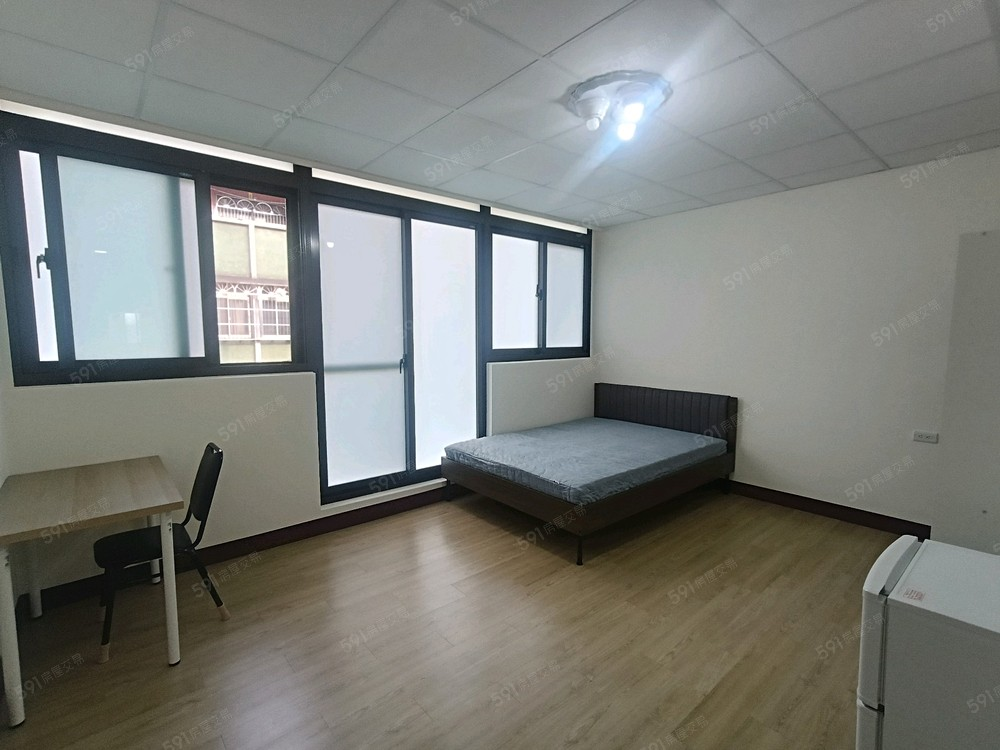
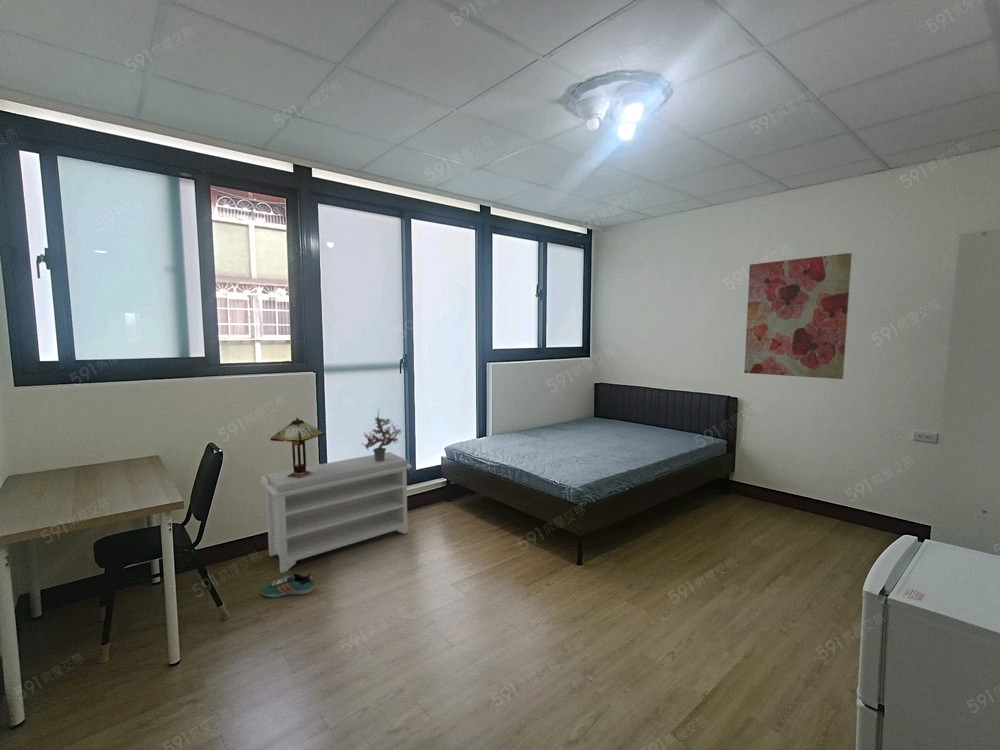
+ bench (341, 504)
+ table lamp (298, 446)
+ potted plant (380, 433)
+ sneaker (288, 582)
+ wall art (793, 318)
